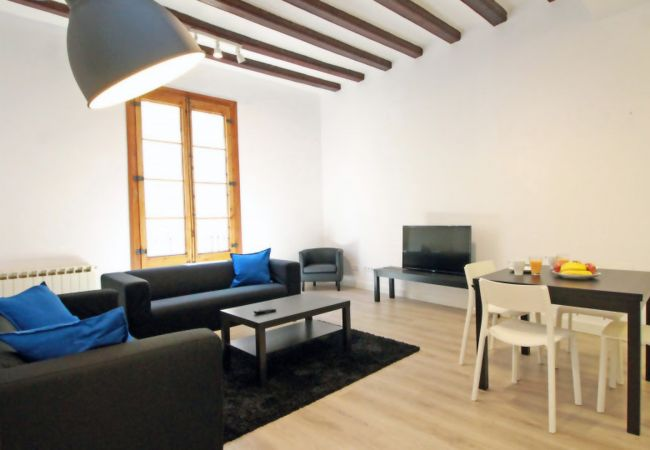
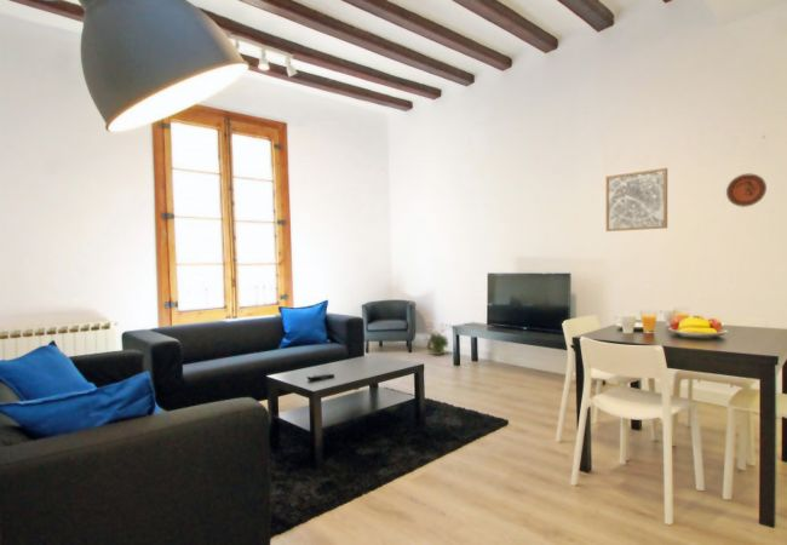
+ wall art (634, 201)
+ decorative plate (746, 190)
+ potted plant (438, 342)
